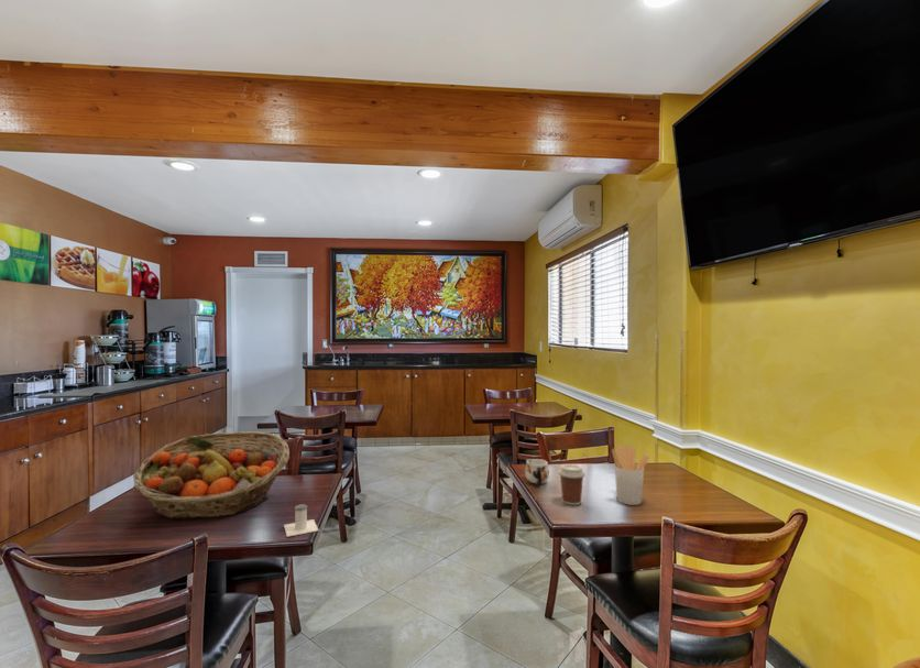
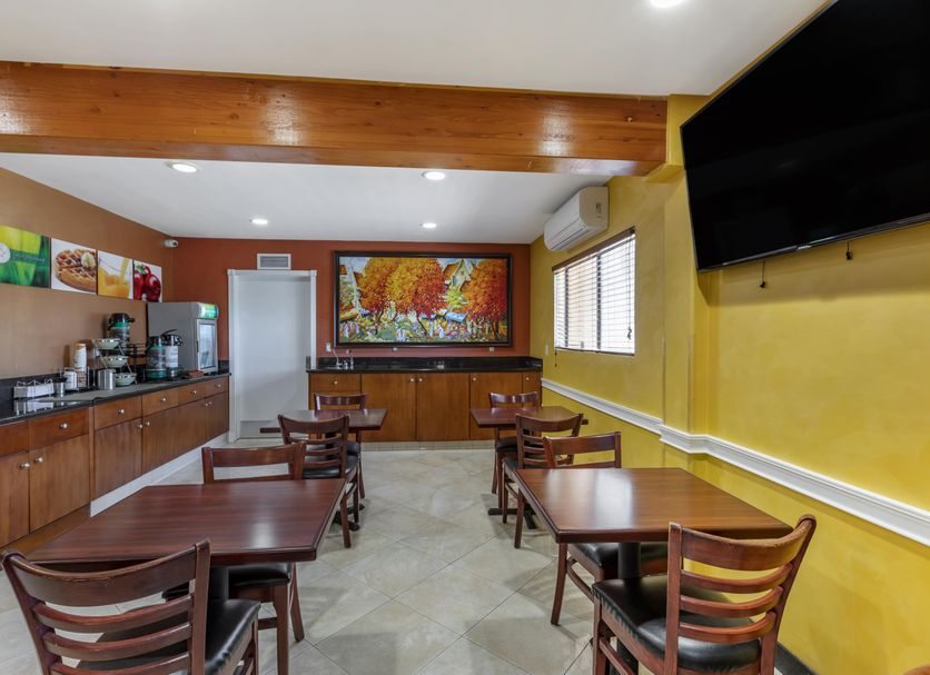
- utensil holder (627, 472)
- mug (537, 471)
- coffee cup (571, 483)
- fruit basket (216, 472)
- salt shaker (300, 516)
